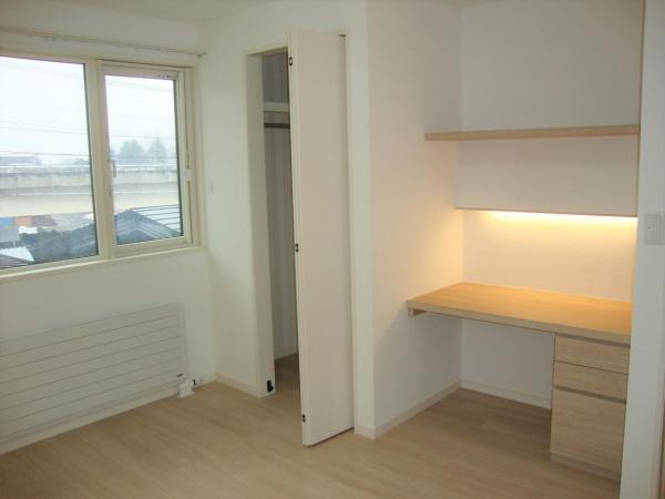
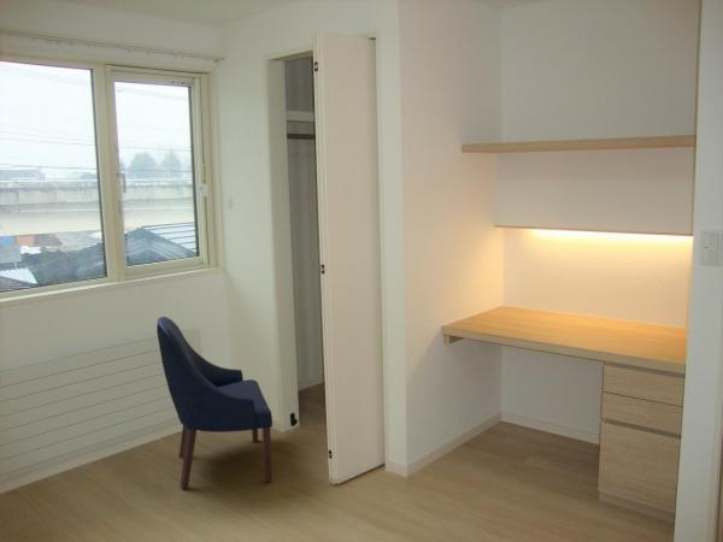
+ chair (213, 391)
